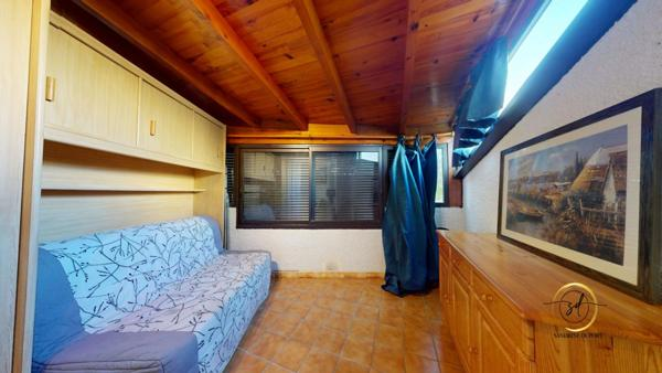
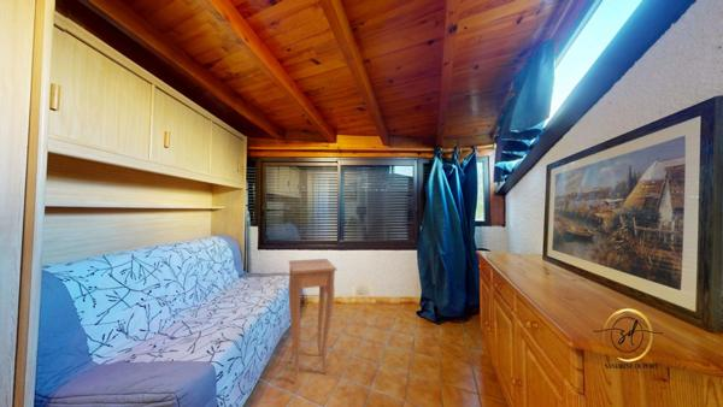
+ side table (318, 315)
